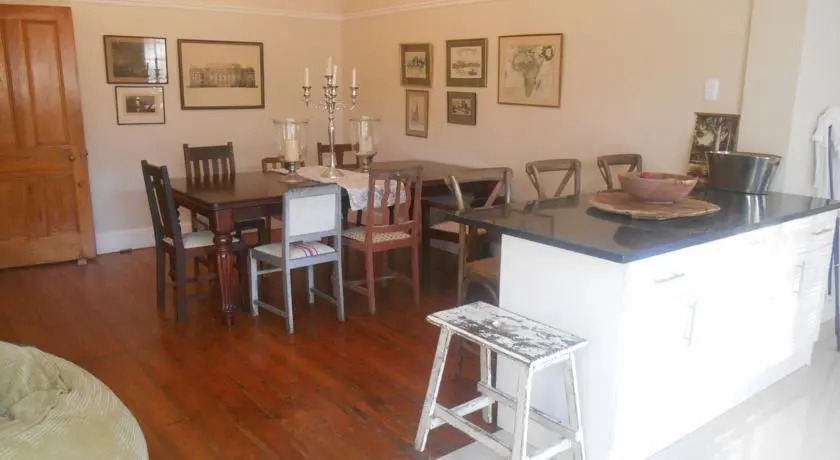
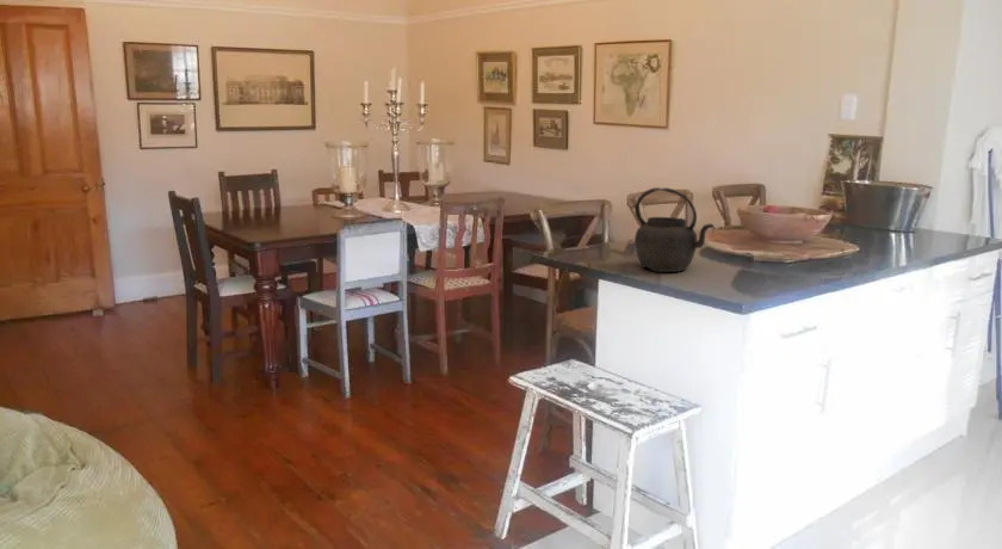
+ kettle (673, 228)
